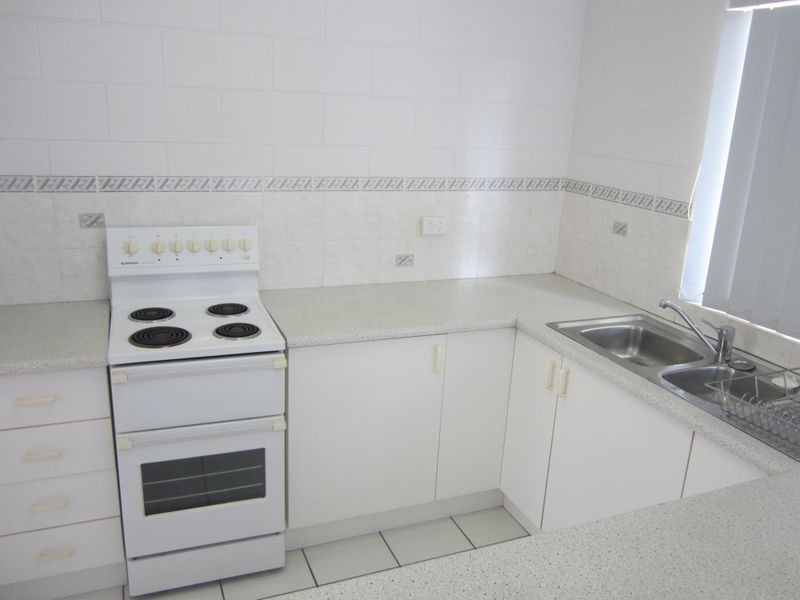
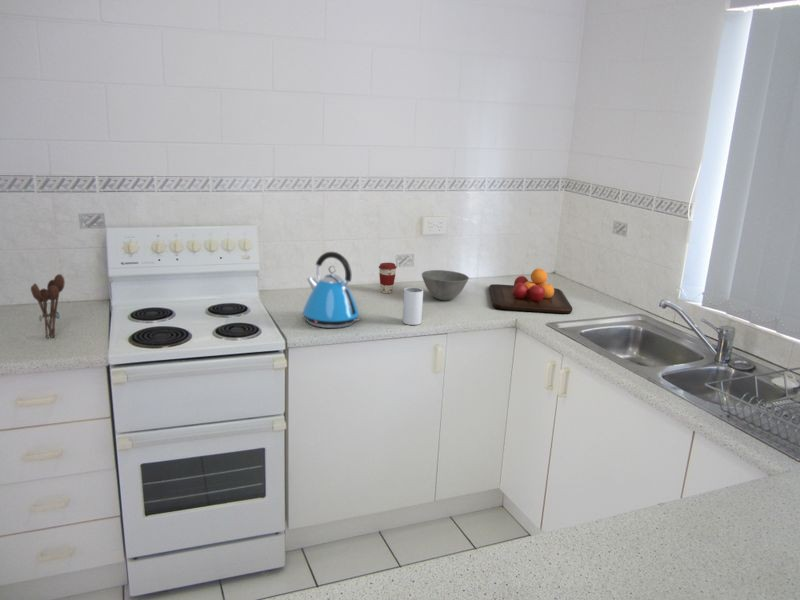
+ chopping board (530, 284)
+ coffee cup (387, 278)
+ mug (411, 304)
+ bowl (444, 287)
+ utensil holder (50, 307)
+ kettle (333, 286)
